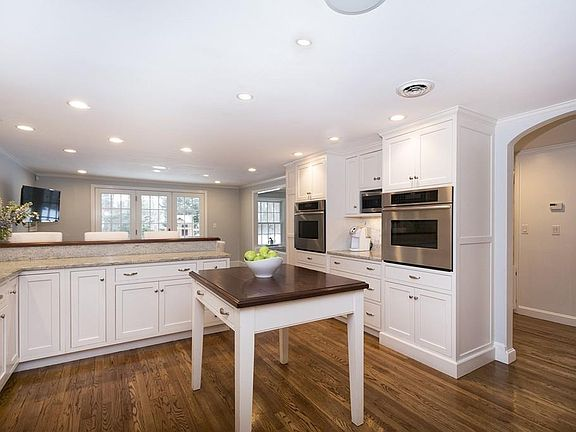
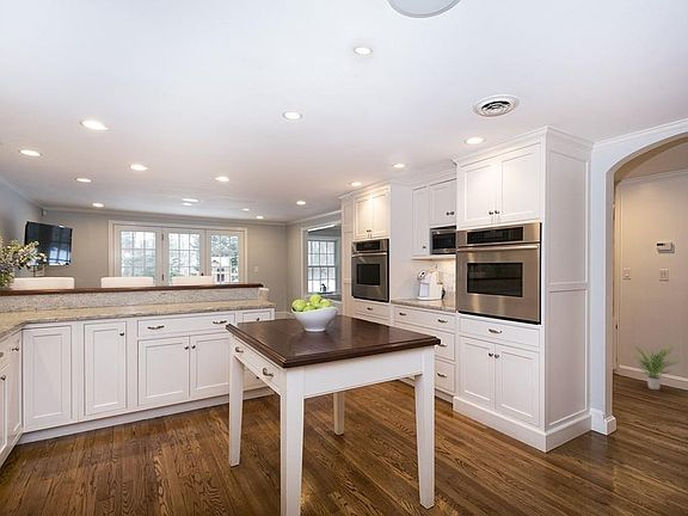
+ potted plant (652, 366)
